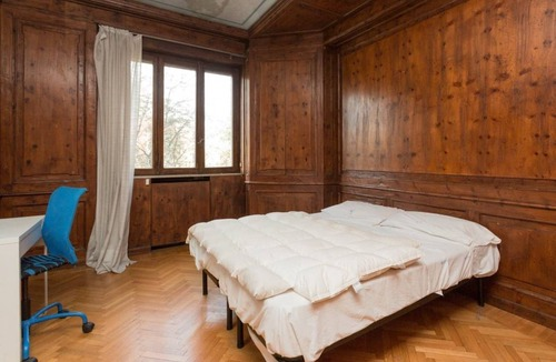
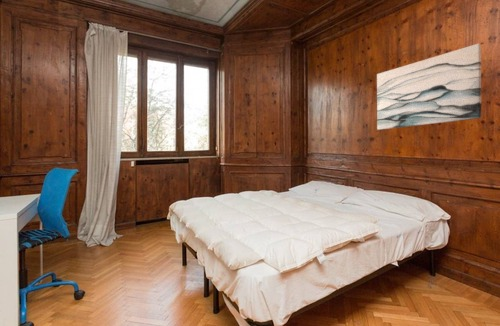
+ wall art (421, 93)
